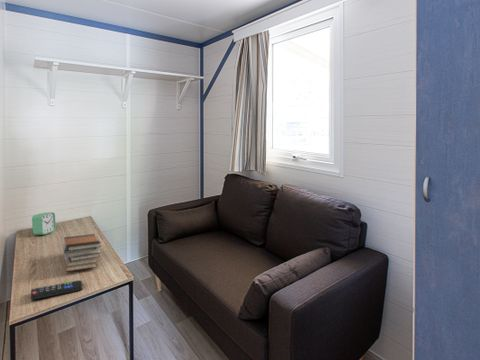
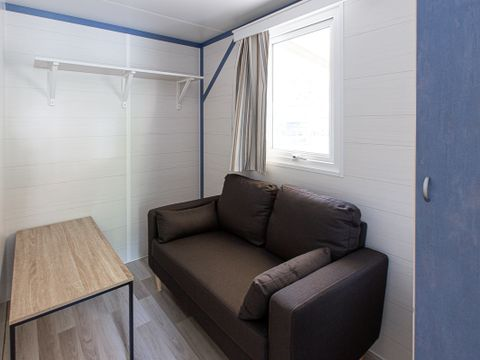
- remote control (57, 289)
- book stack (81, 251)
- alarm clock (44, 223)
